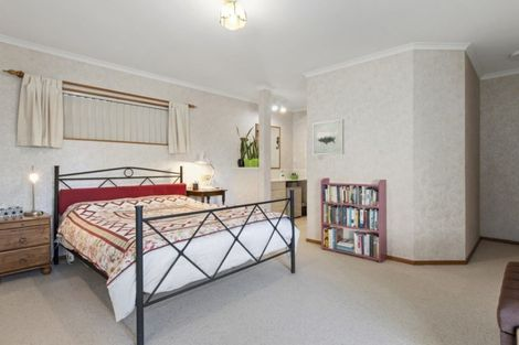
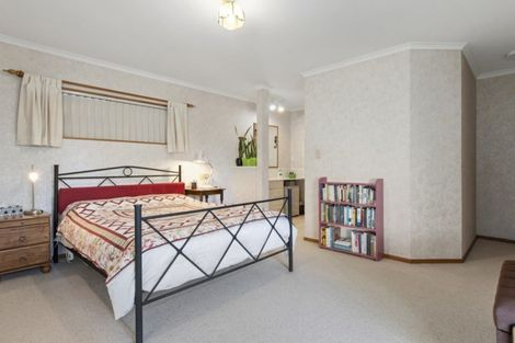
- wall art (327, 138)
